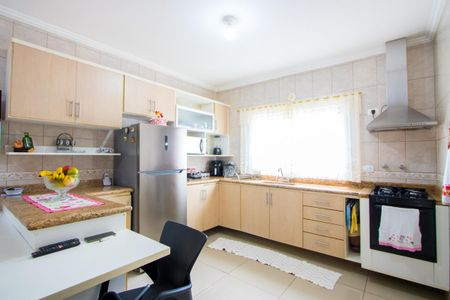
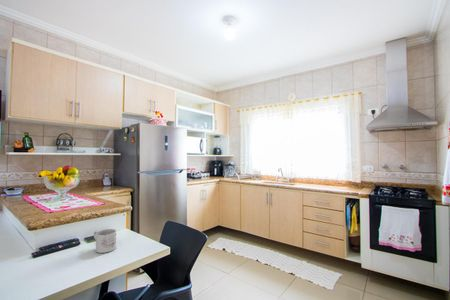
+ mug (103, 240)
